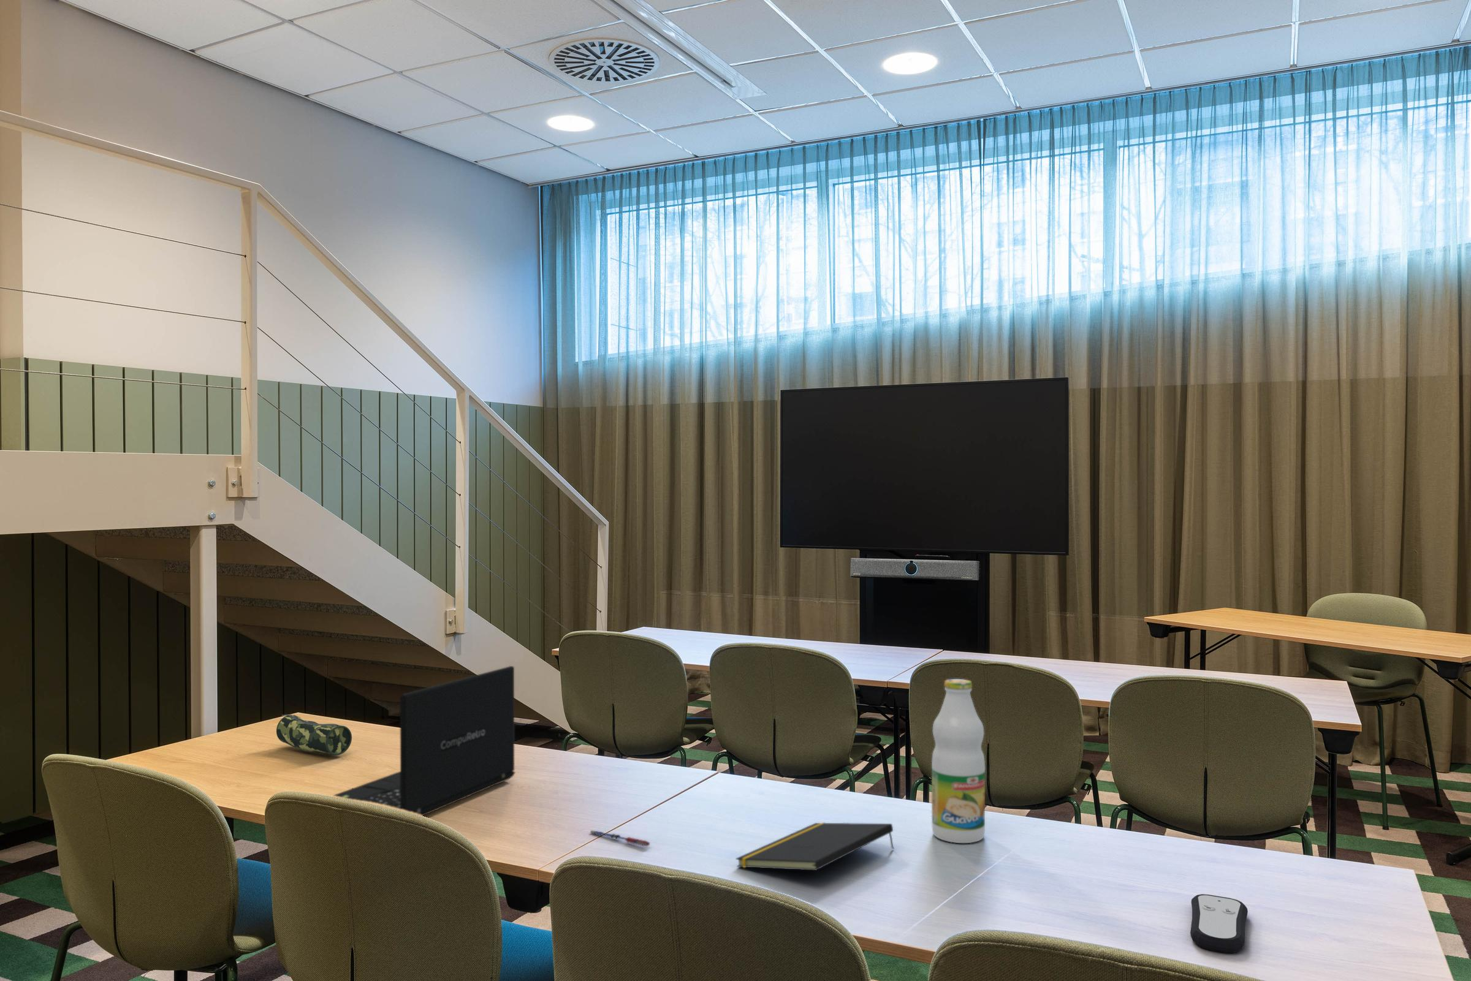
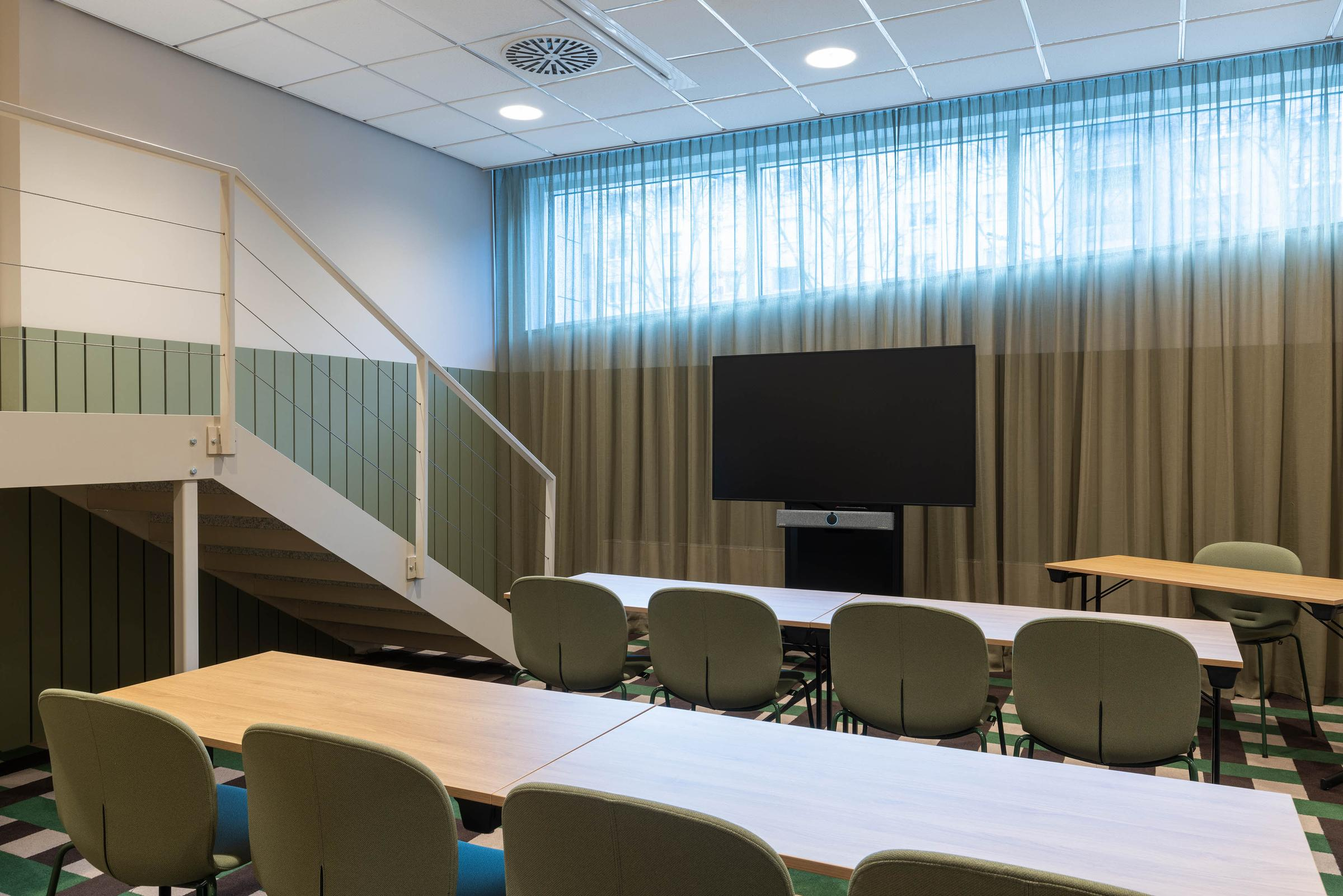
- remote control (1218, 922)
- pen (619, 836)
- pencil case (312, 735)
- laptop (420, 736)
- bottle (958, 758)
- notepad (816, 844)
